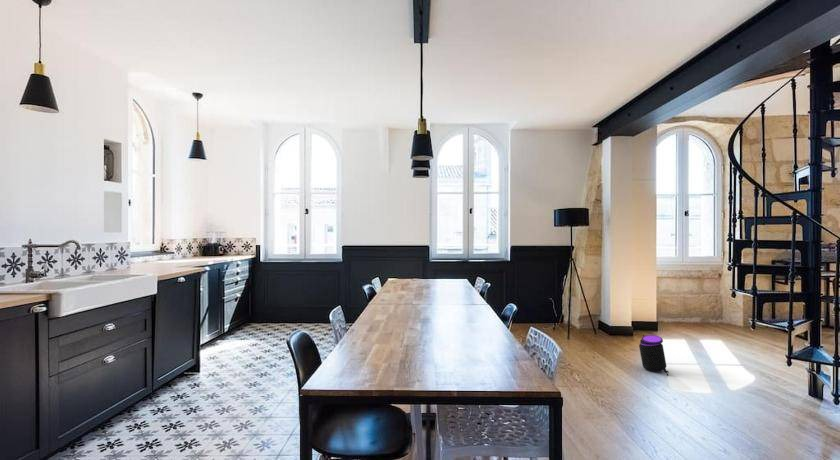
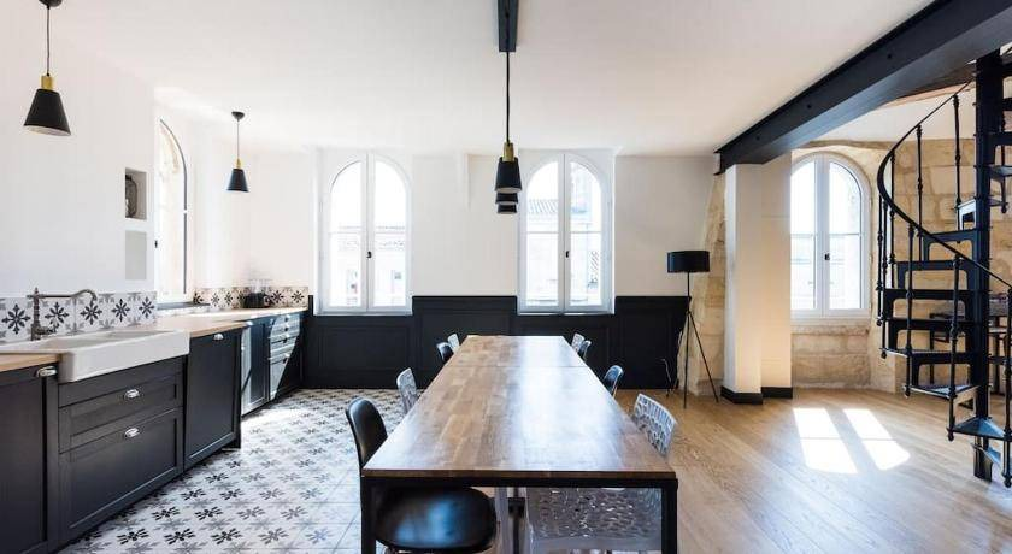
- trash can (653, 353)
